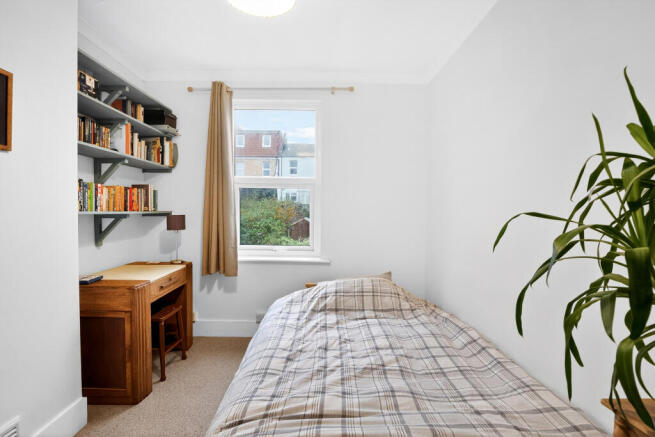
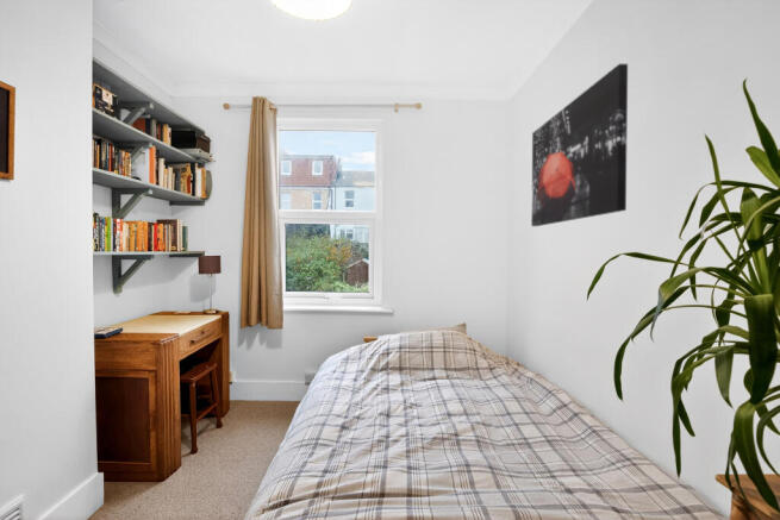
+ wall art (568, 163)
